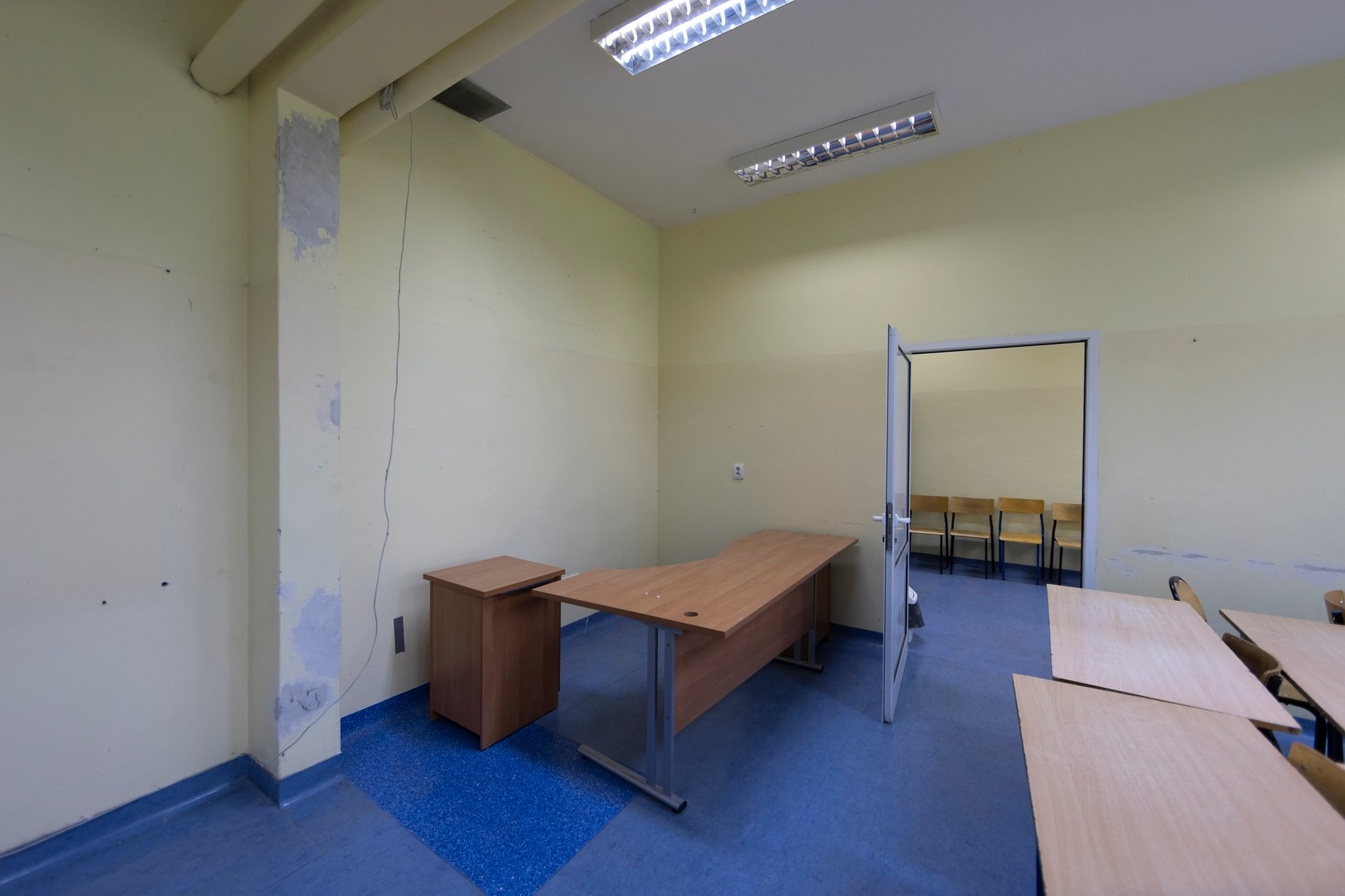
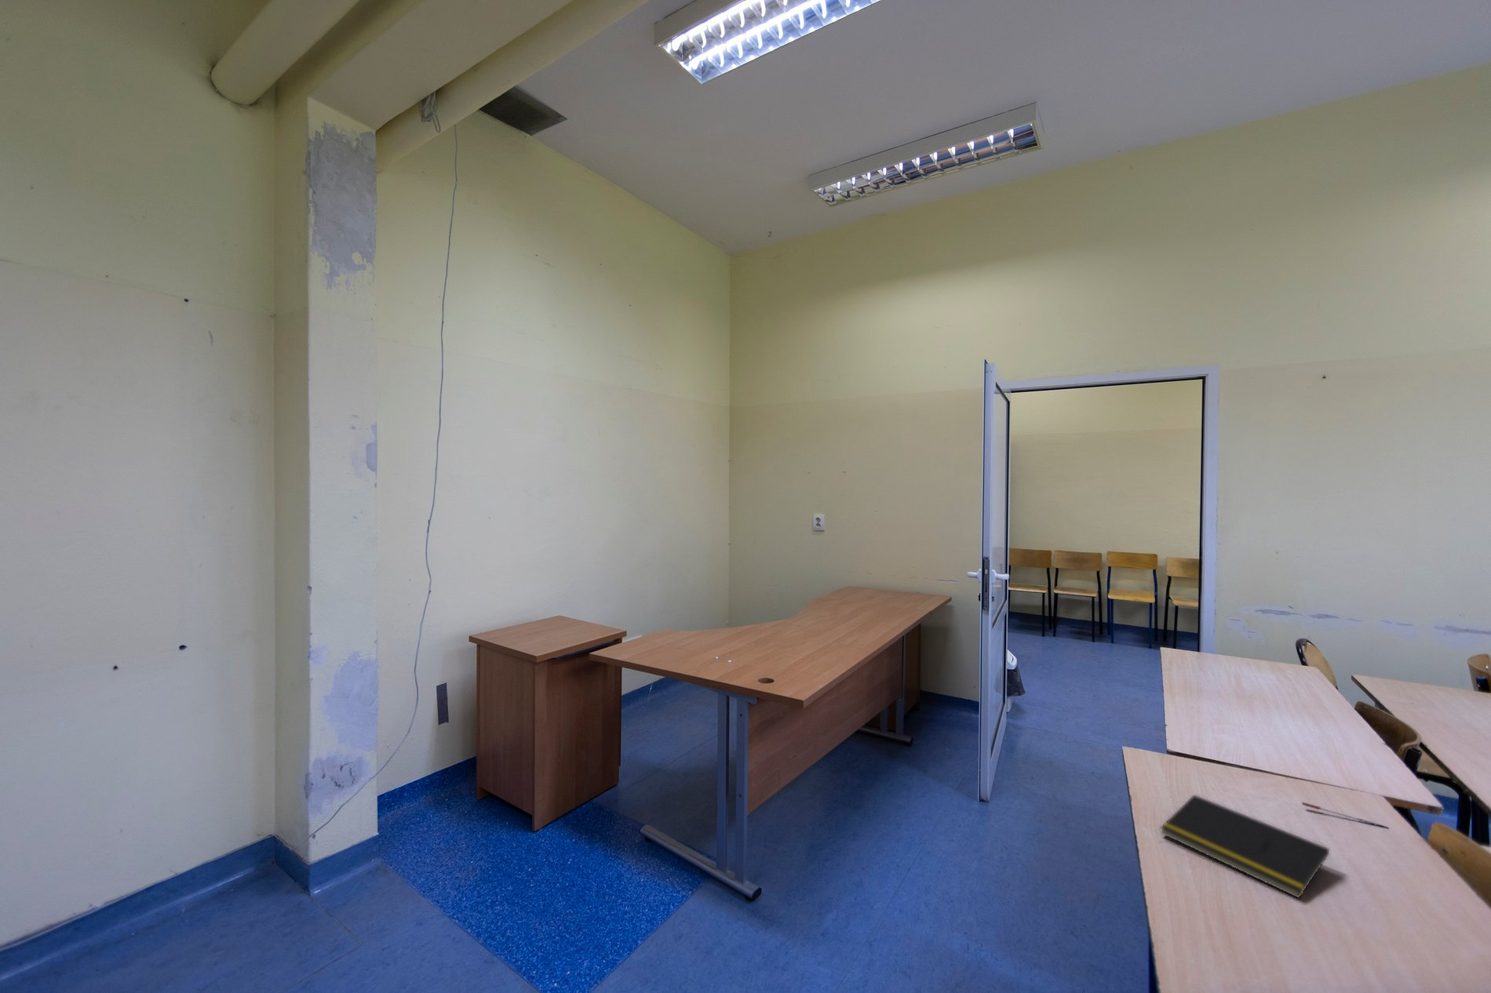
+ pen (1344, 815)
+ notepad (1239, 840)
